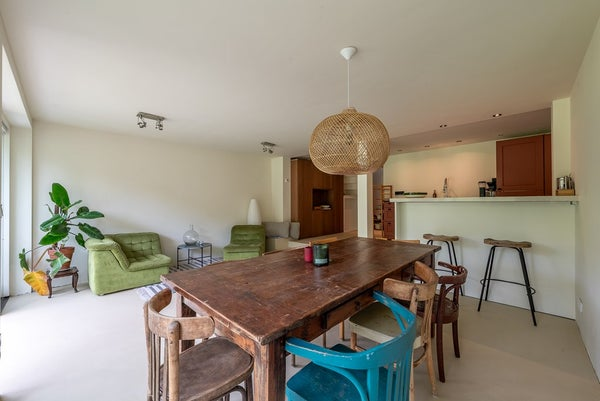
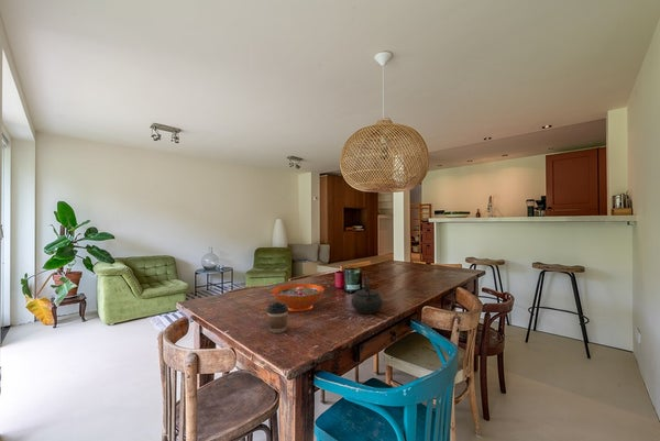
+ decorative bowl (298, 298)
+ kettle (366, 293)
+ coffee cup (277, 316)
